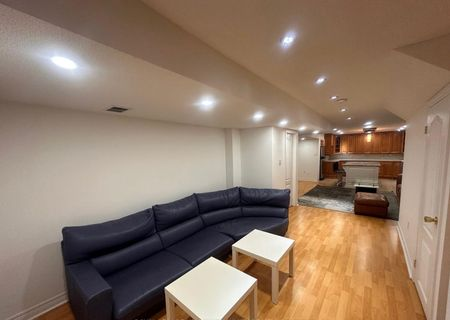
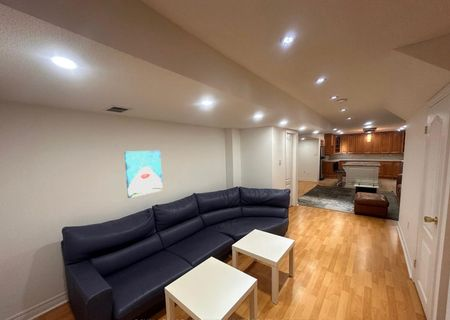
+ wall art (145, 172)
